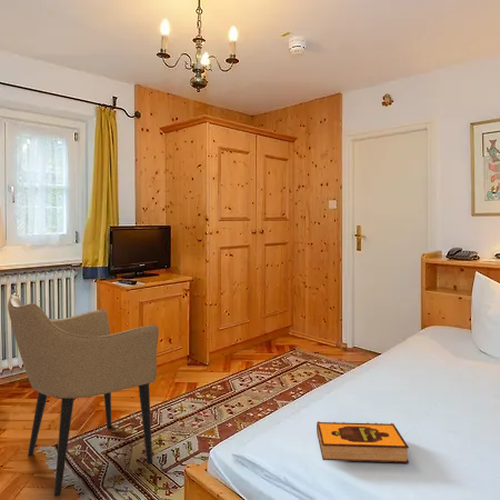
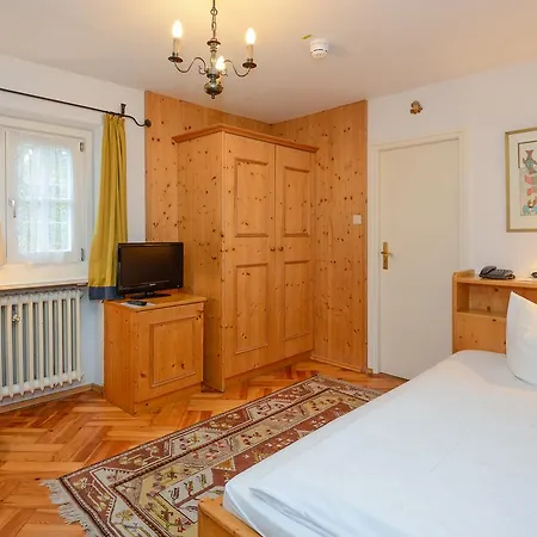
- armchair (77, 377)
- hardback book (359, 439)
